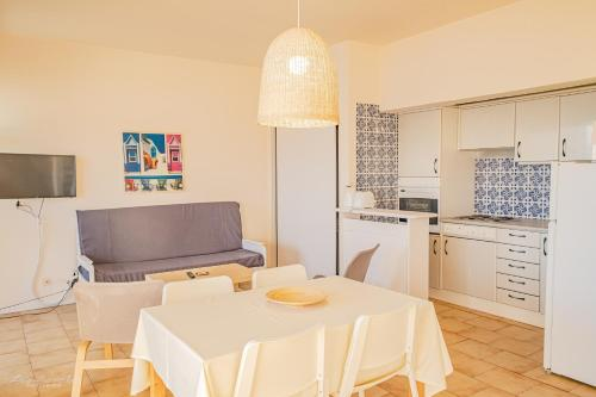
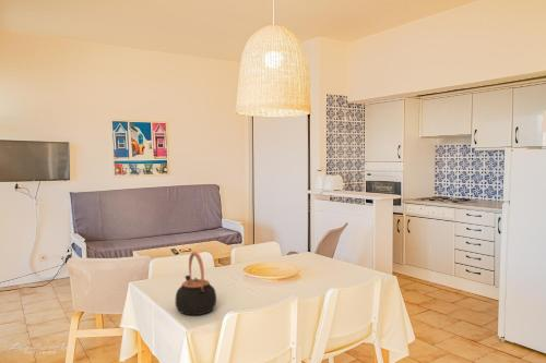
+ teapot (194, 279)
